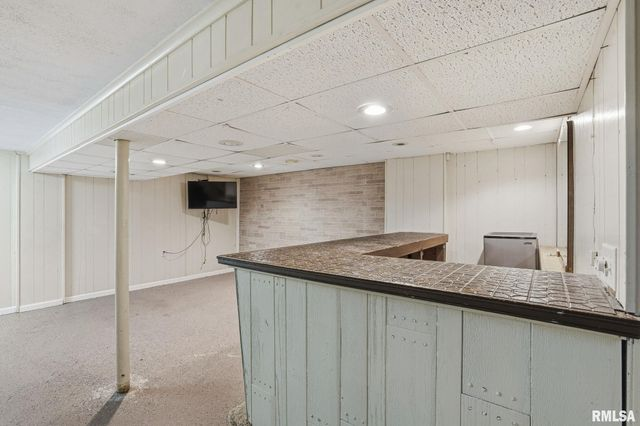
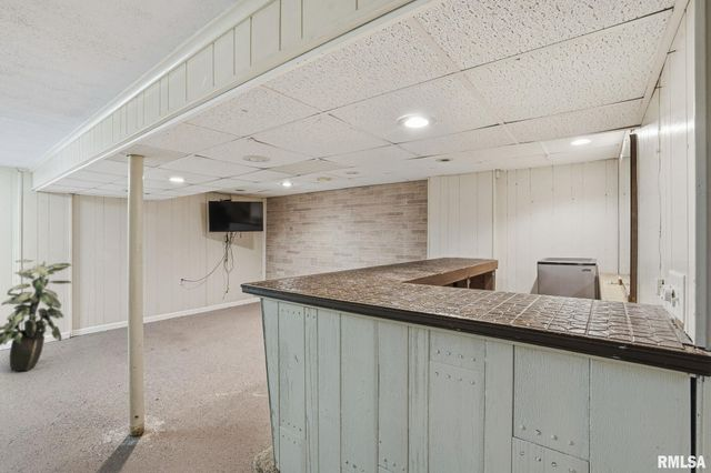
+ indoor plant (32, 313)
